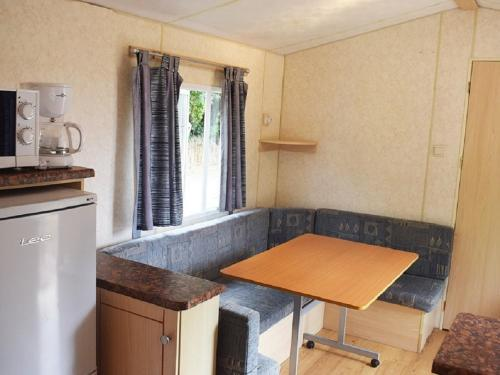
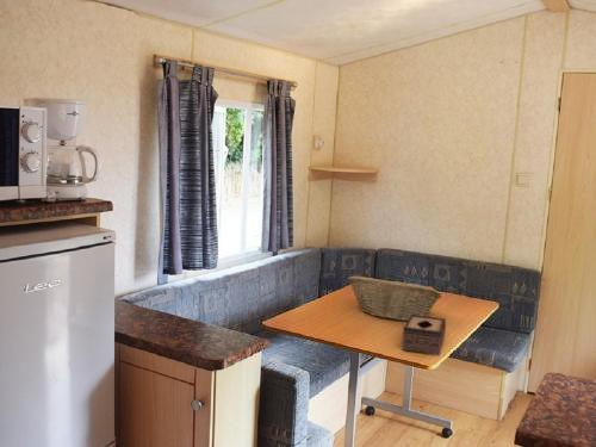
+ tissue box (424, 334)
+ fruit basket (392, 294)
